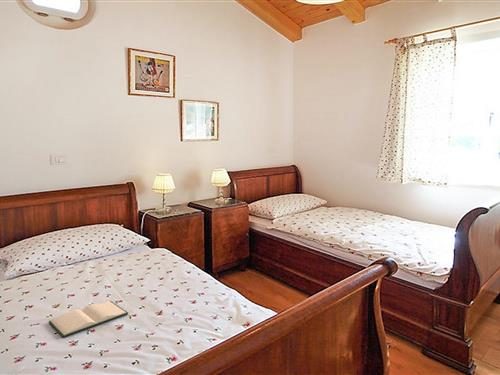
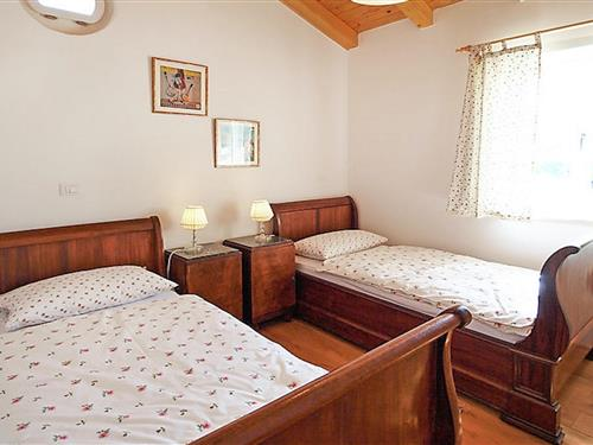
- hardback book (89, 315)
